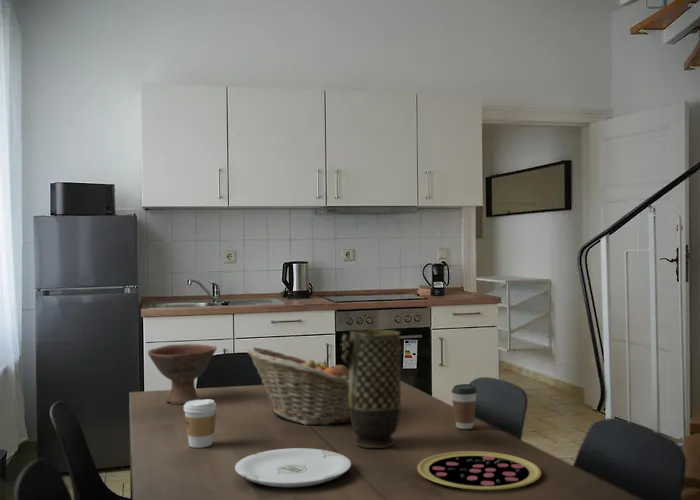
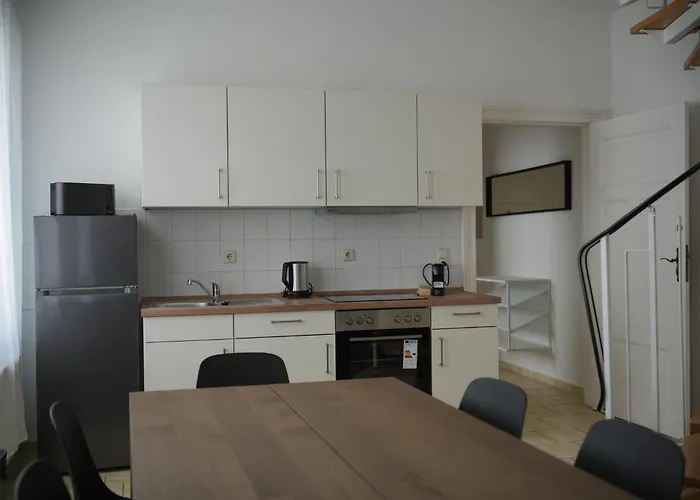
- pizza (478, 470)
- bowl (184, 372)
- fruit basket (312, 380)
- plate (293, 468)
- vase (373, 387)
- coffee cup (464, 406)
- coffee cup (200, 422)
